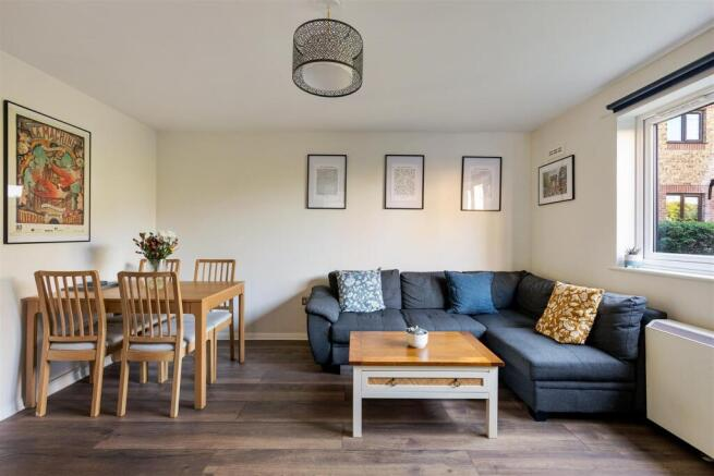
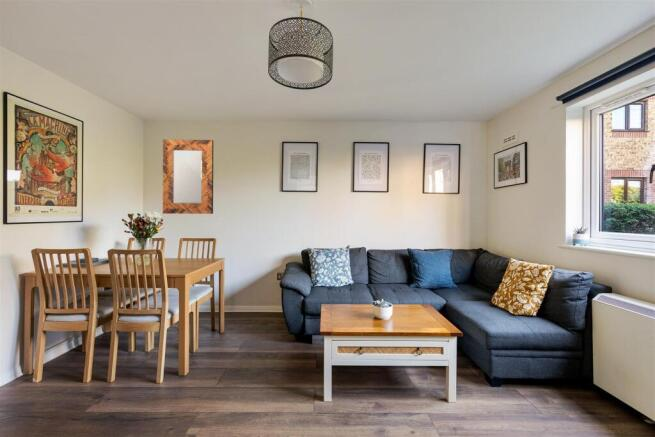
+ home mirror (188, 176)
